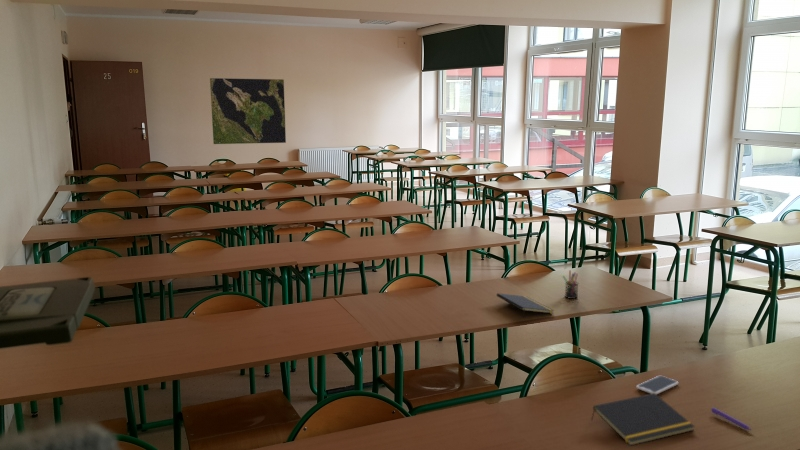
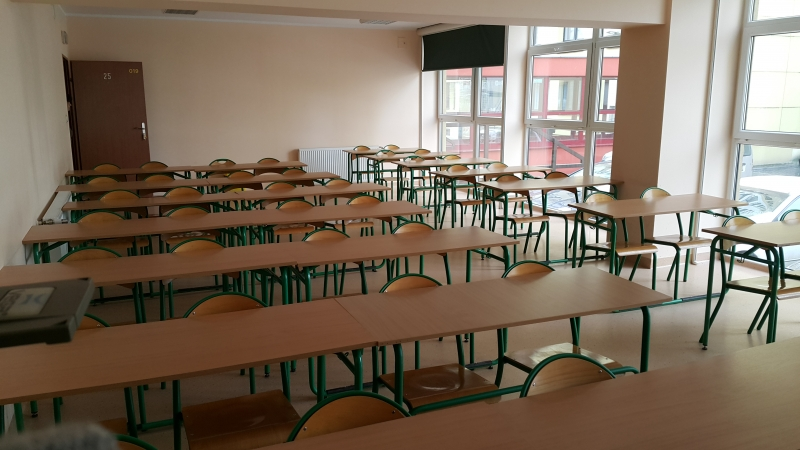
- notepad (643, 417)
- notepad (524, 303)
- pen (730, 419)
- pen holder (570, 284)
- world map (249, 111)
- smartphone (657, 384)
